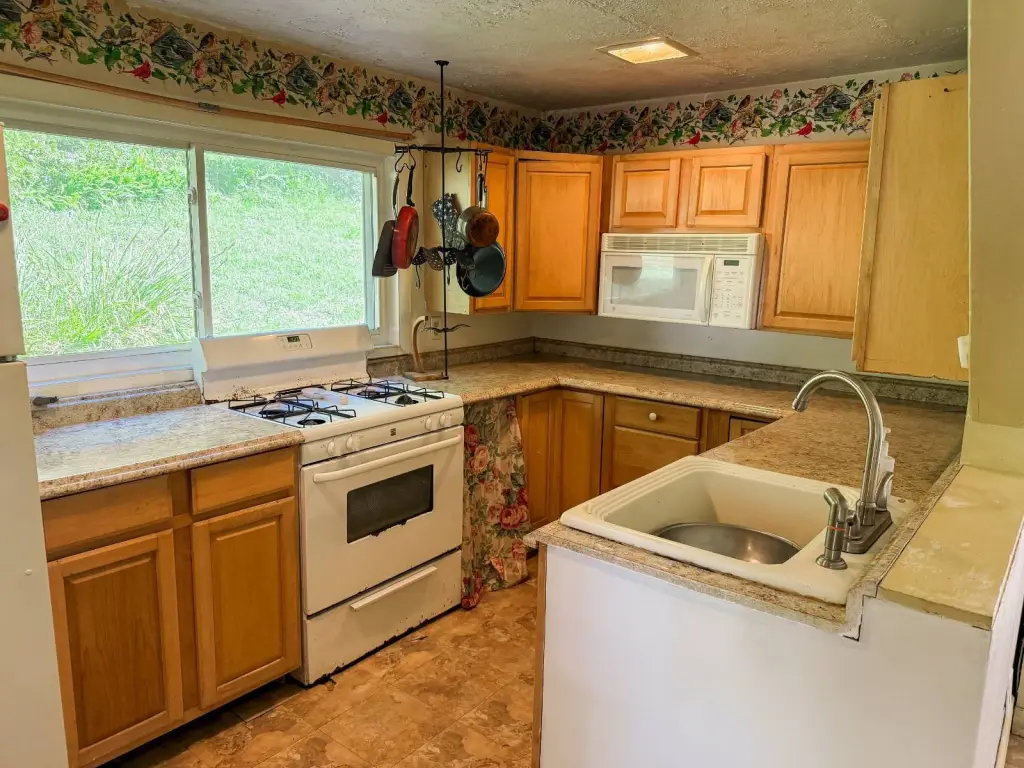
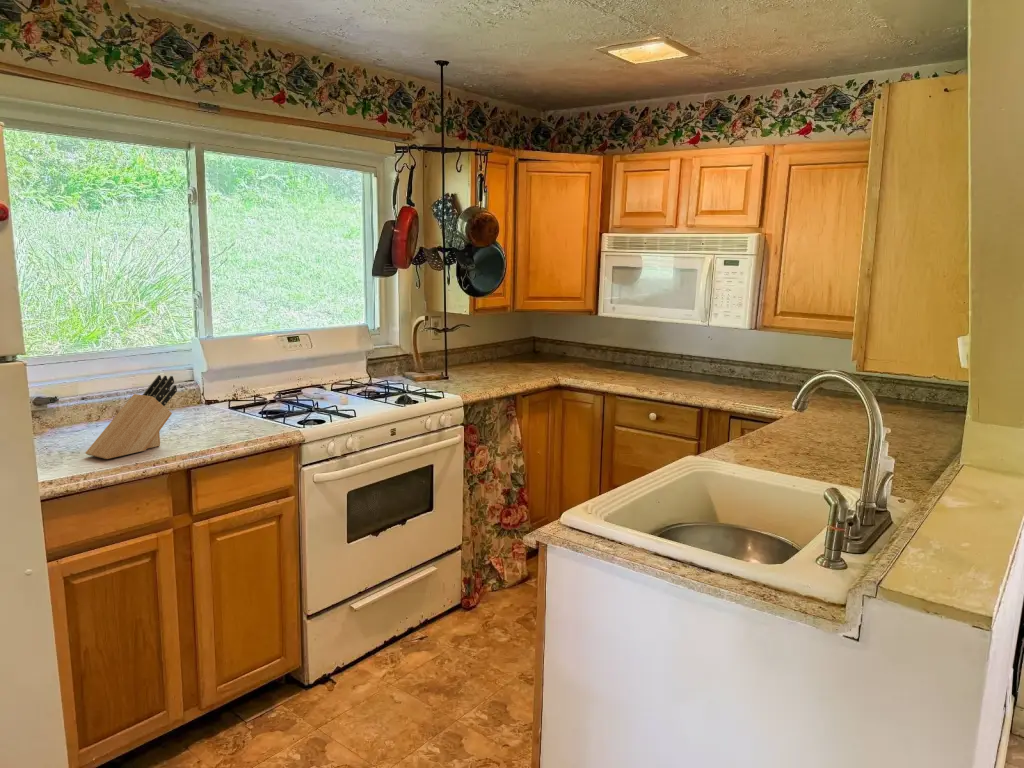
+ knife block (135, 414)
